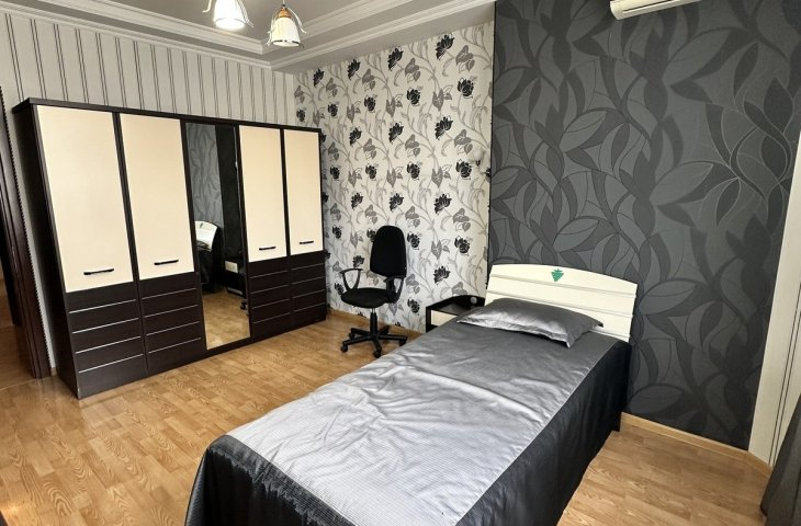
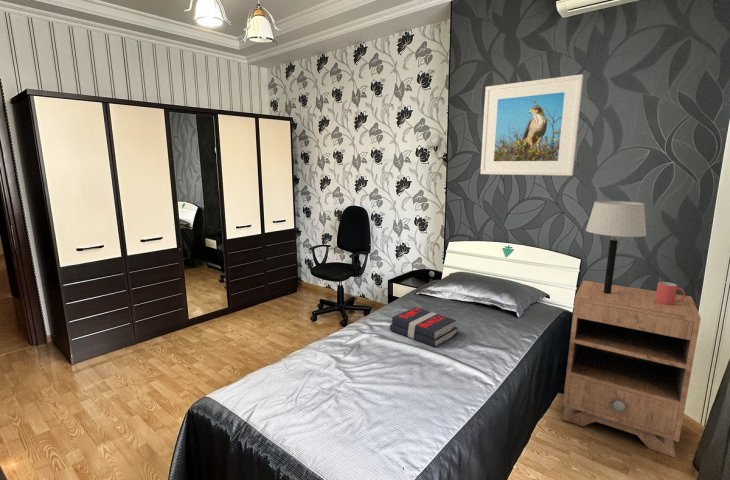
+ book (423, 325)
+ table lamp (612, 248)
+ mug (670, 293)
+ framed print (527, 129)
+ nightstand (624, 361)
